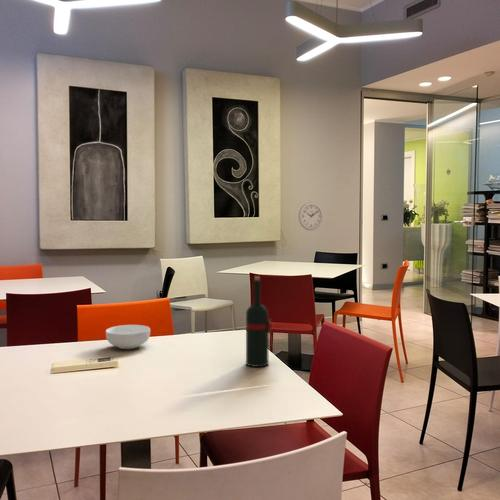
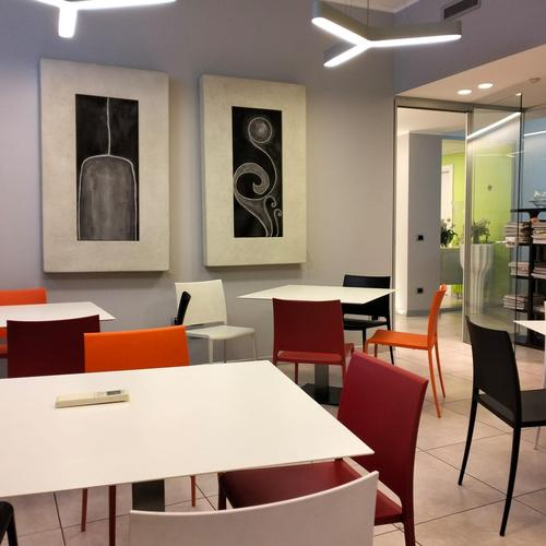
- wall clock (311, 216)
- cereal bowl (128, 337)
- wine bottle (260, 320)
